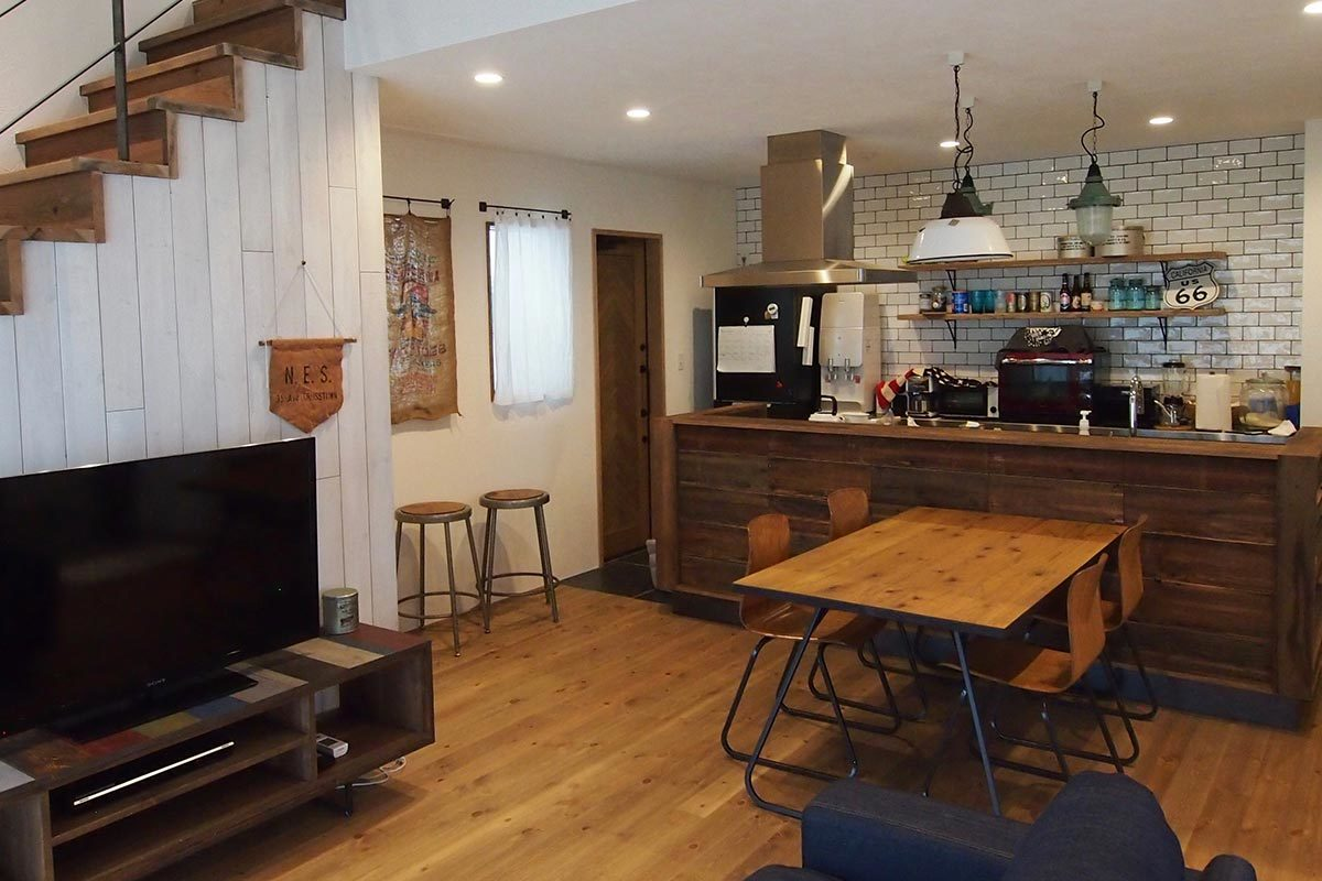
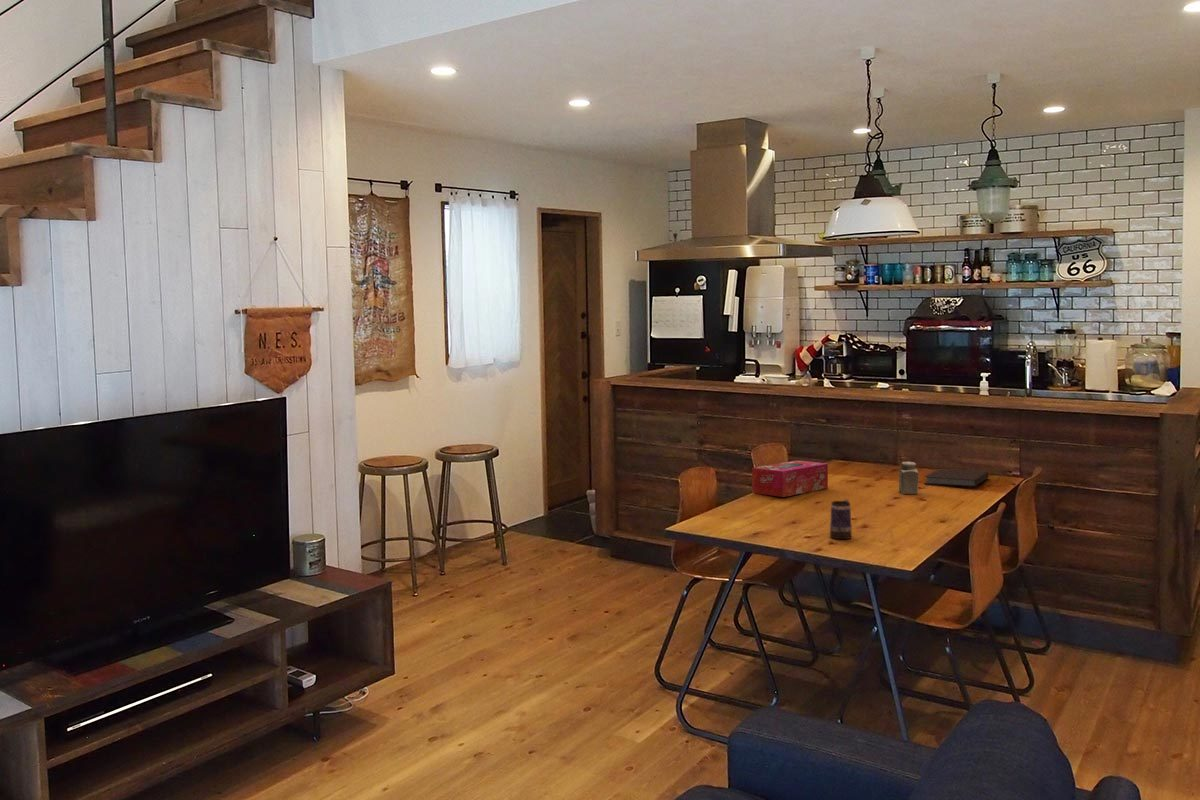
+ tissue box (790, 478)
+ notebook (956, 477)
+ mug (842, 518)
+ salt shaker (908, 477)
